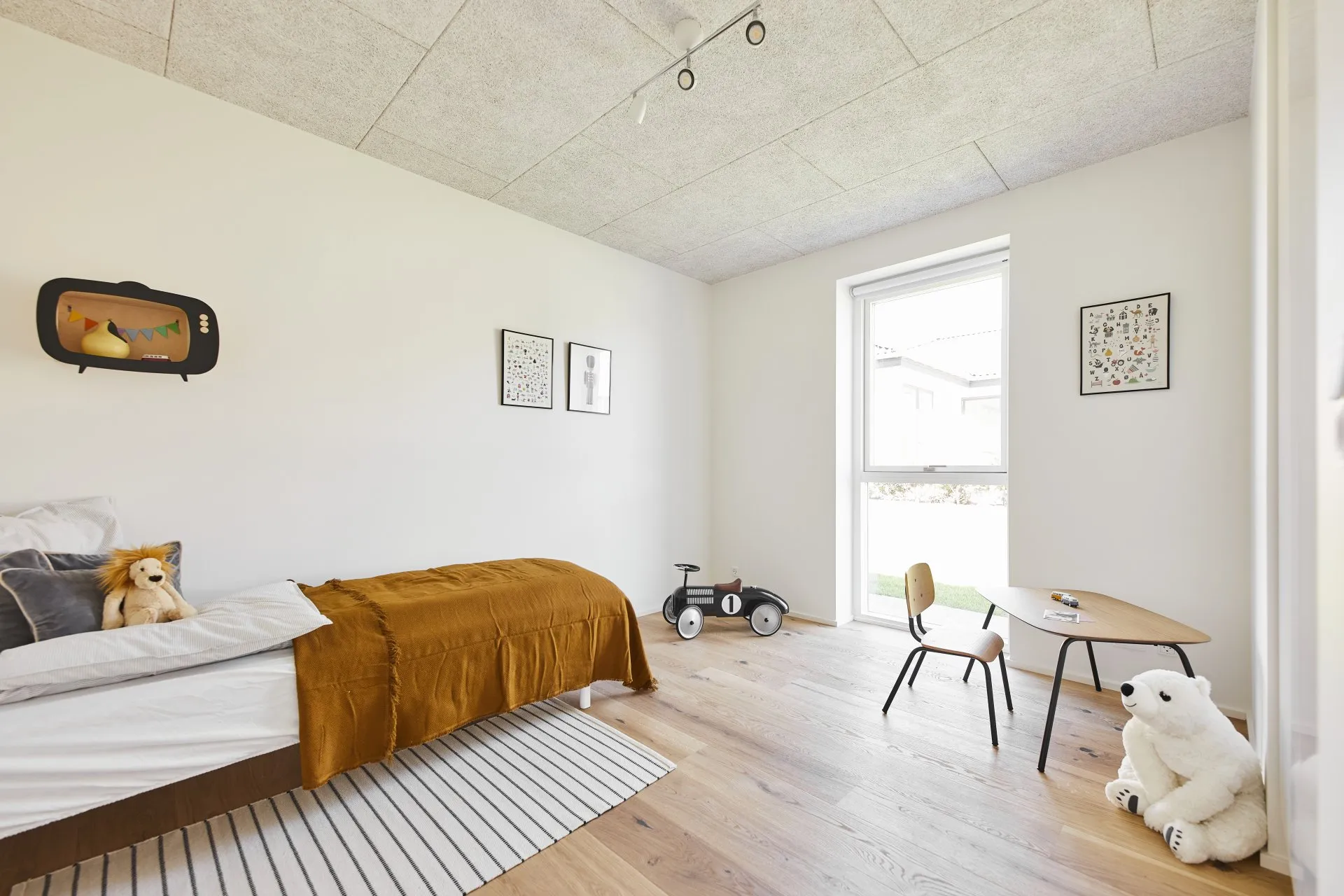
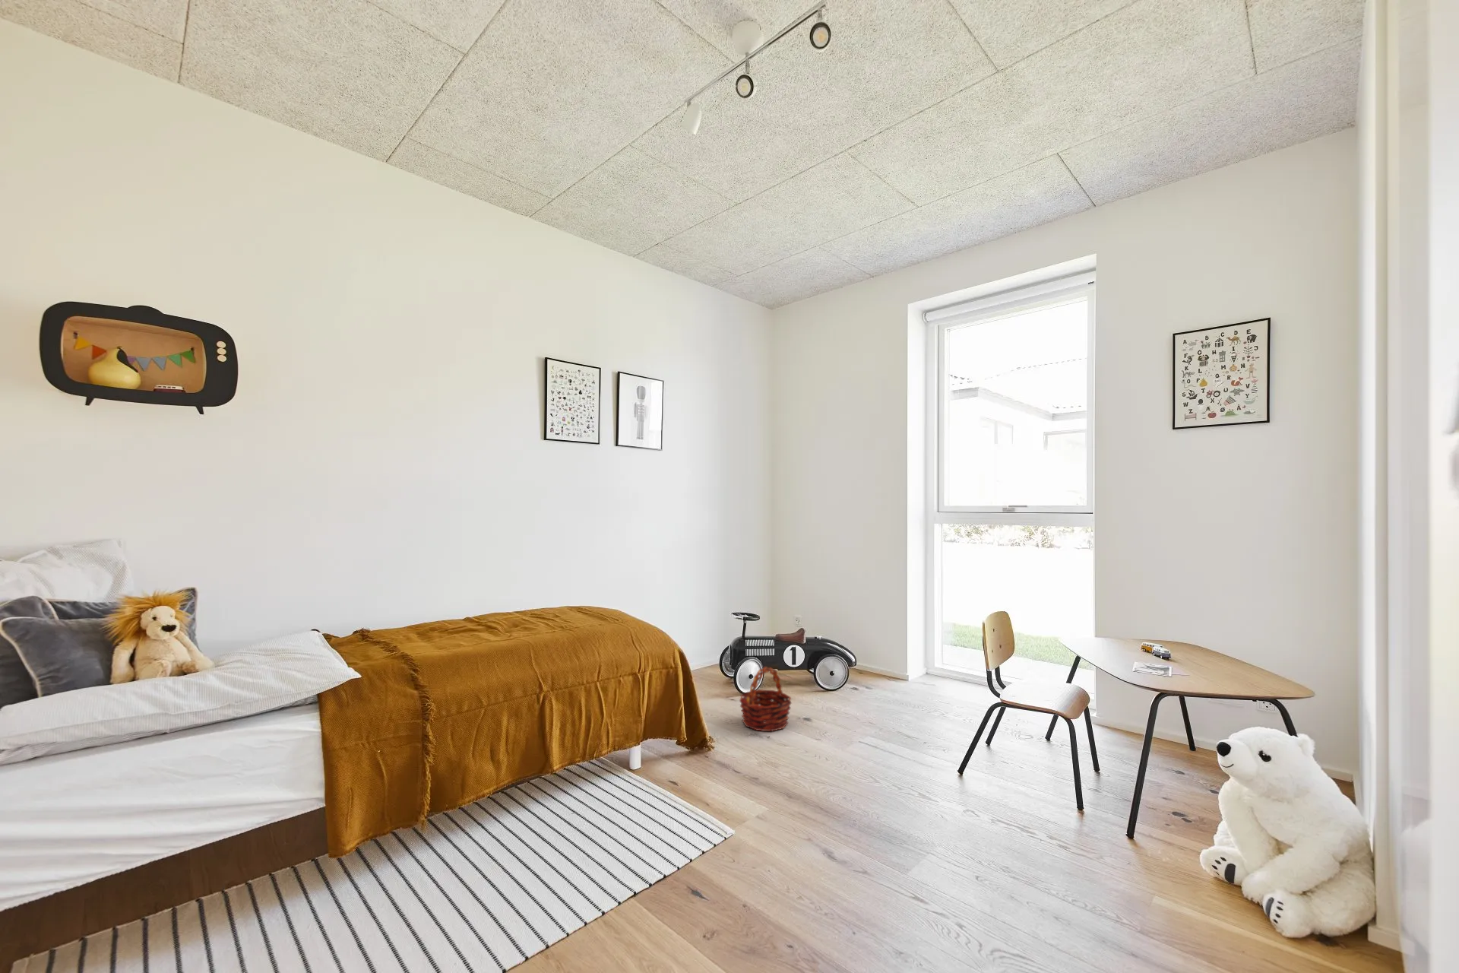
+ basket (765, 695)
